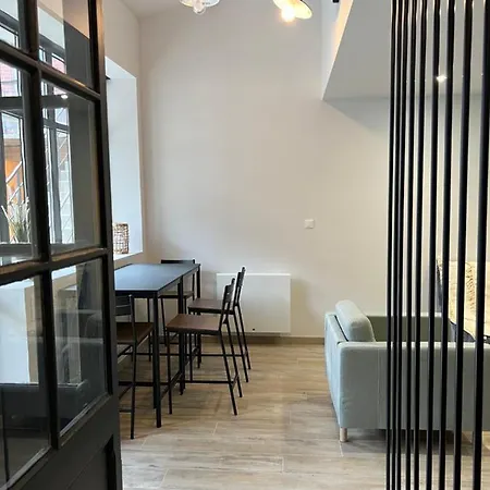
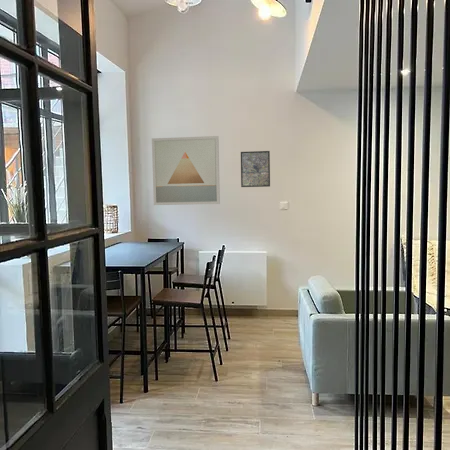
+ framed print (255, 169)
+ wall art (185, 171)
